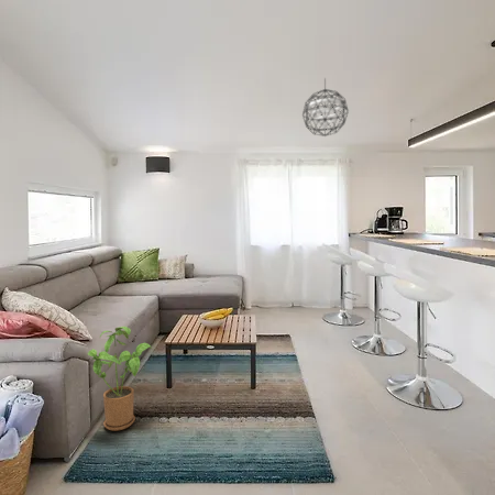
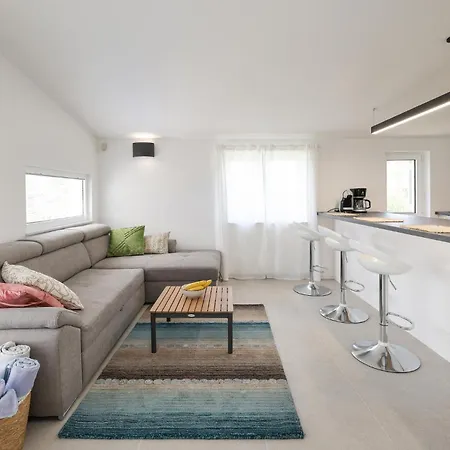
- house plant (122, 376)
- pendant light (324, 107)
